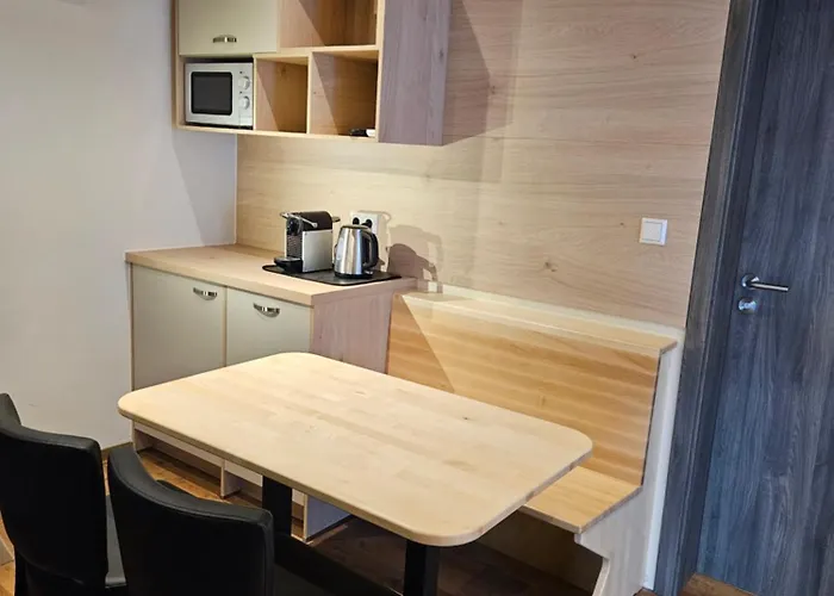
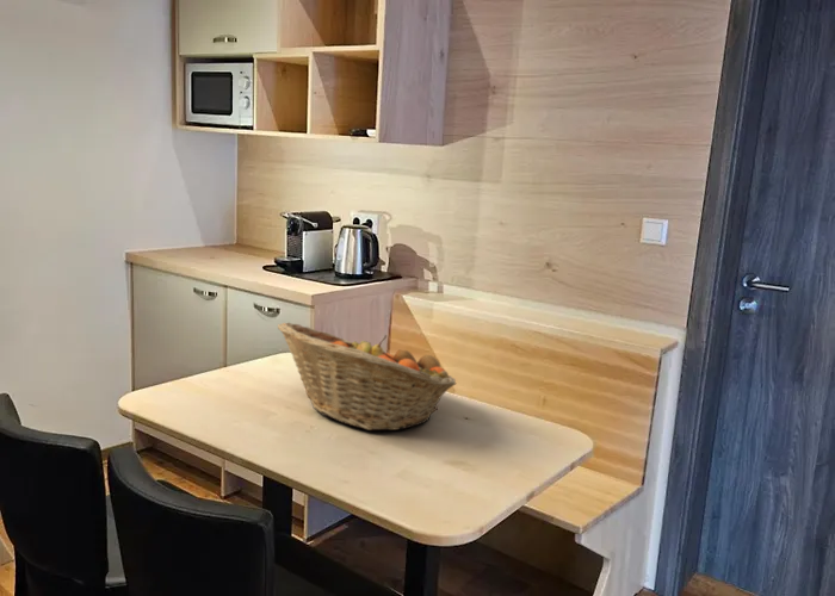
+ fruit basket (364, 368)
